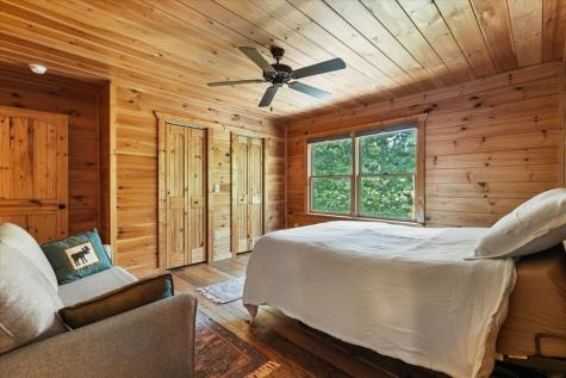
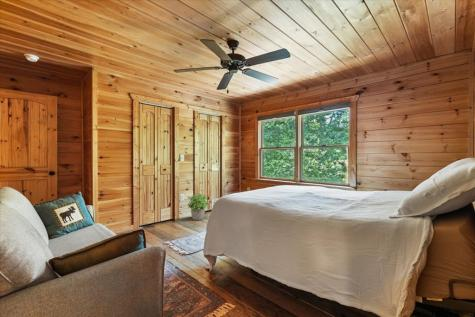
+ potted plant (198, 205)
